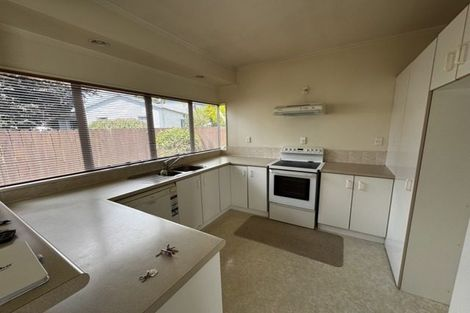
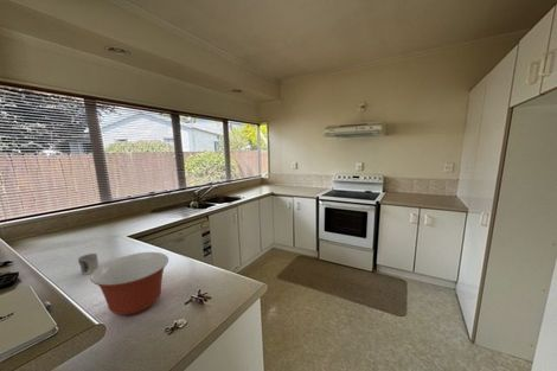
+ cup (87, 263)
+ mixing bowl (134, 284)
